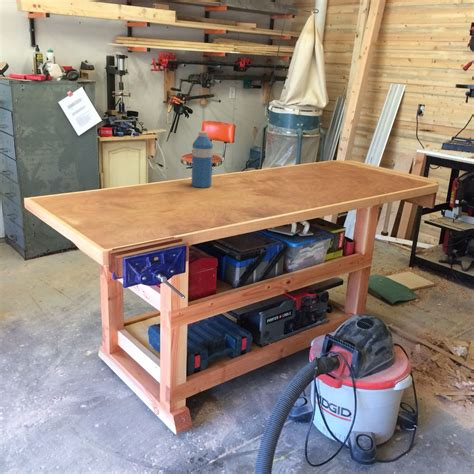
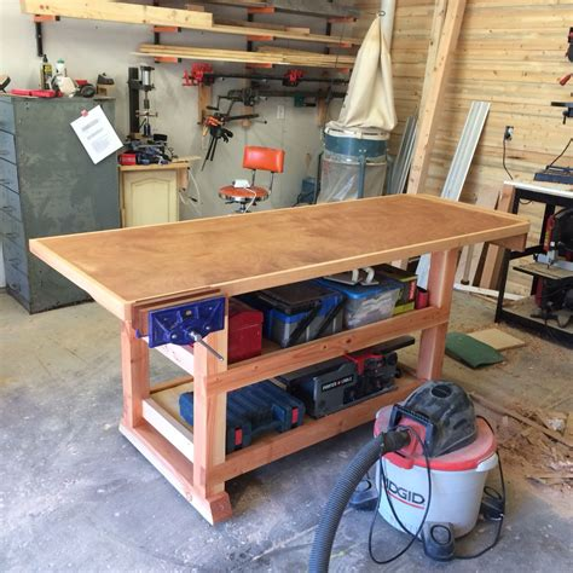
- water bottle (202, 159)
